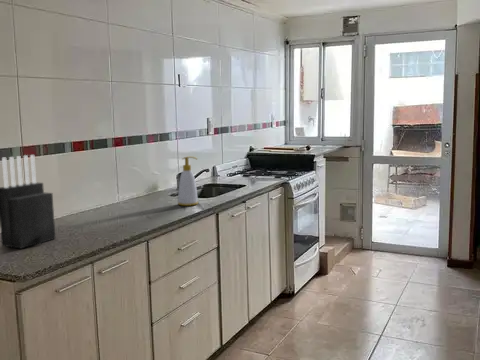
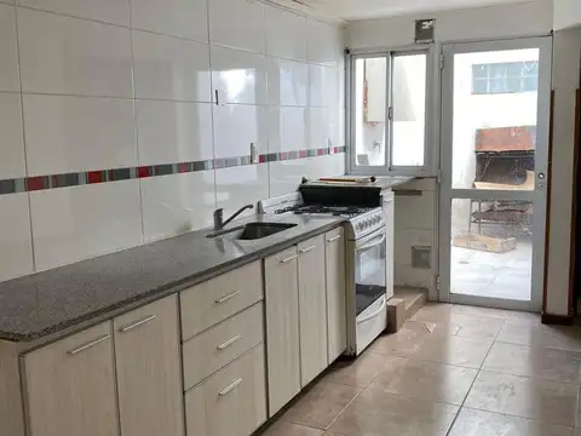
- knife block (28, 200)
- soap bottle (187, 180)
